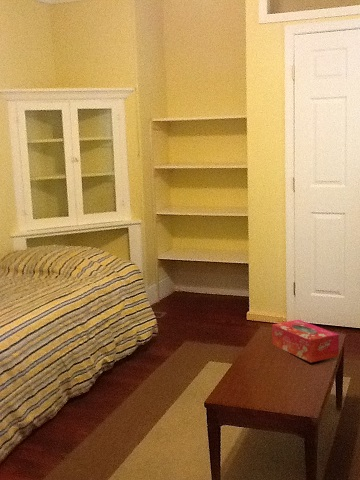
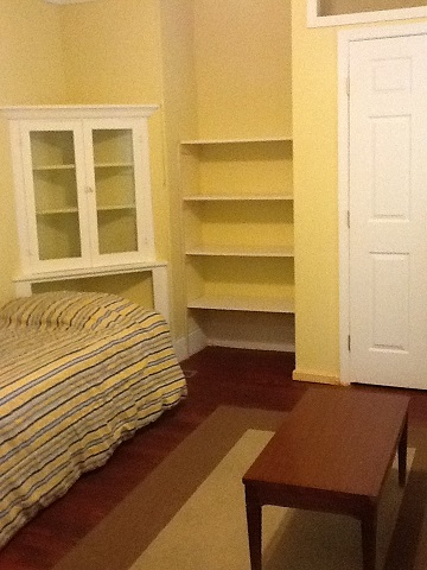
- tissue box (304, 339)
